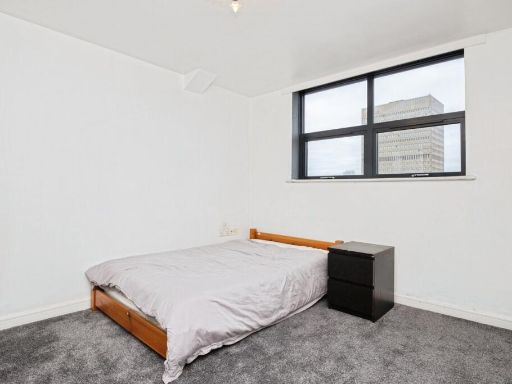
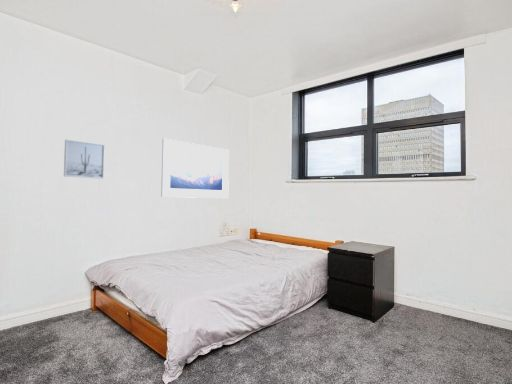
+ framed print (198, 171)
+ wall art (84, 159)
